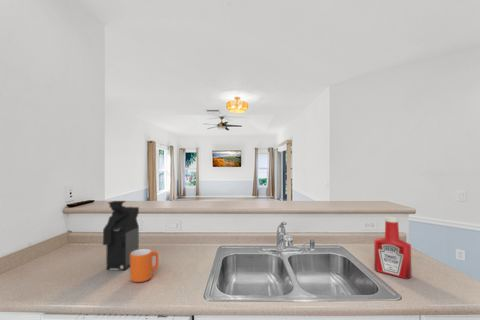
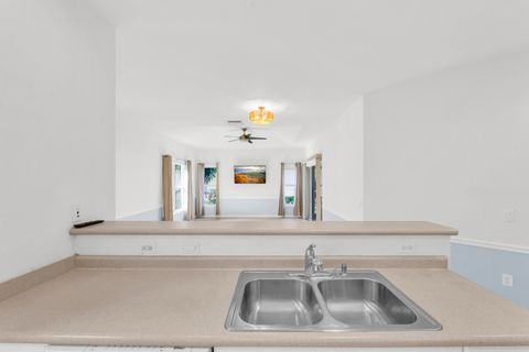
- mug (143, 263)
- coffee maker (122, 232)
- soap bottle (392, 245)
